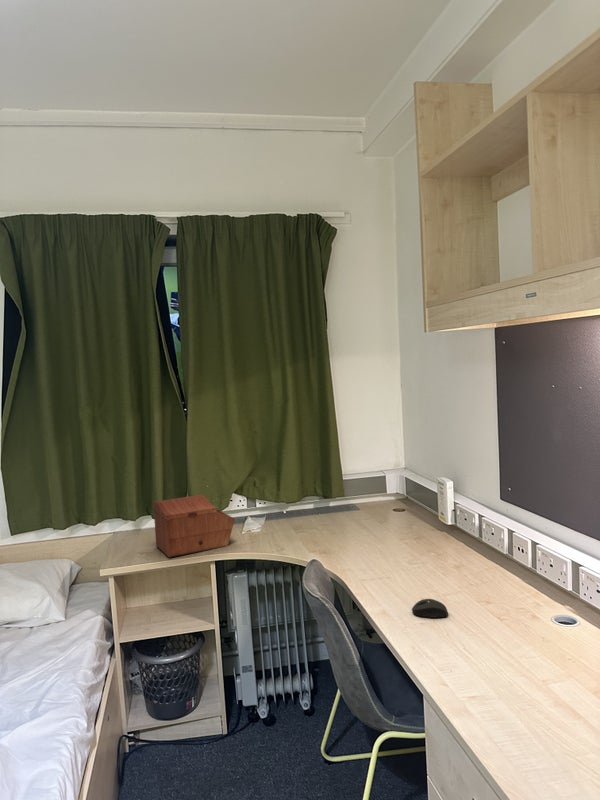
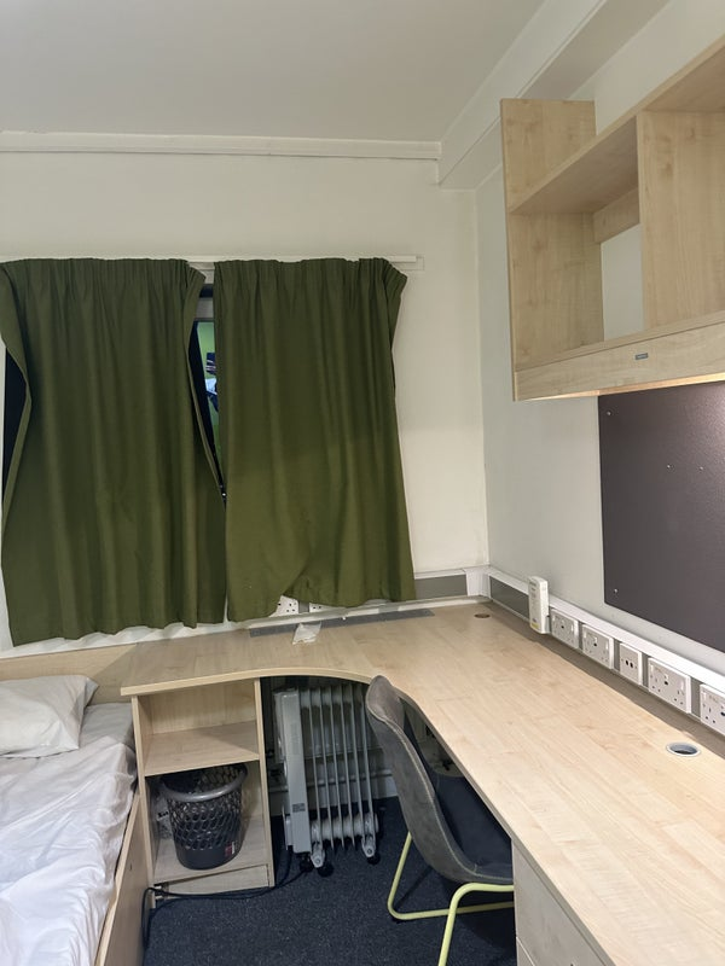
- sewing box (195, 522)
- mouse (430, 607)
